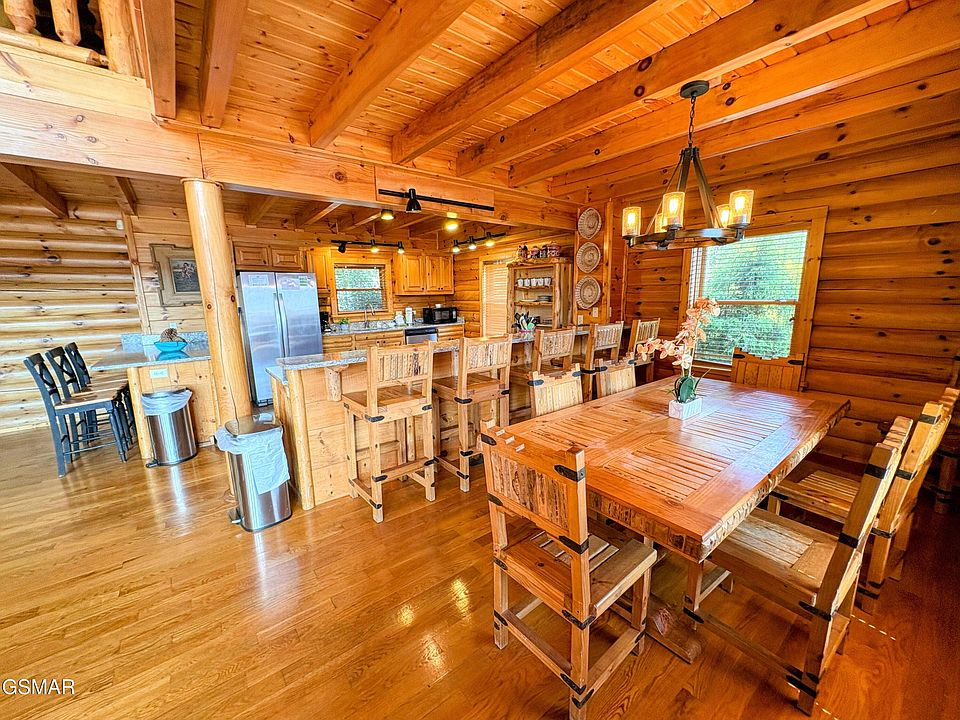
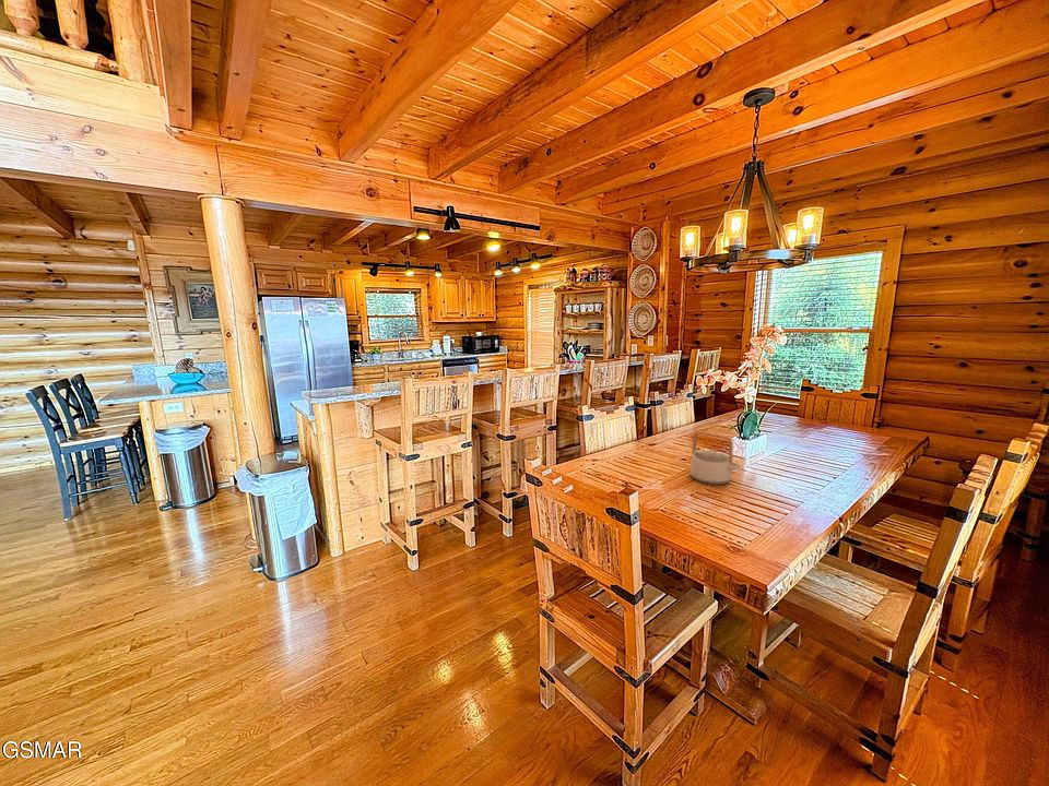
+ teapot (715, 456)
